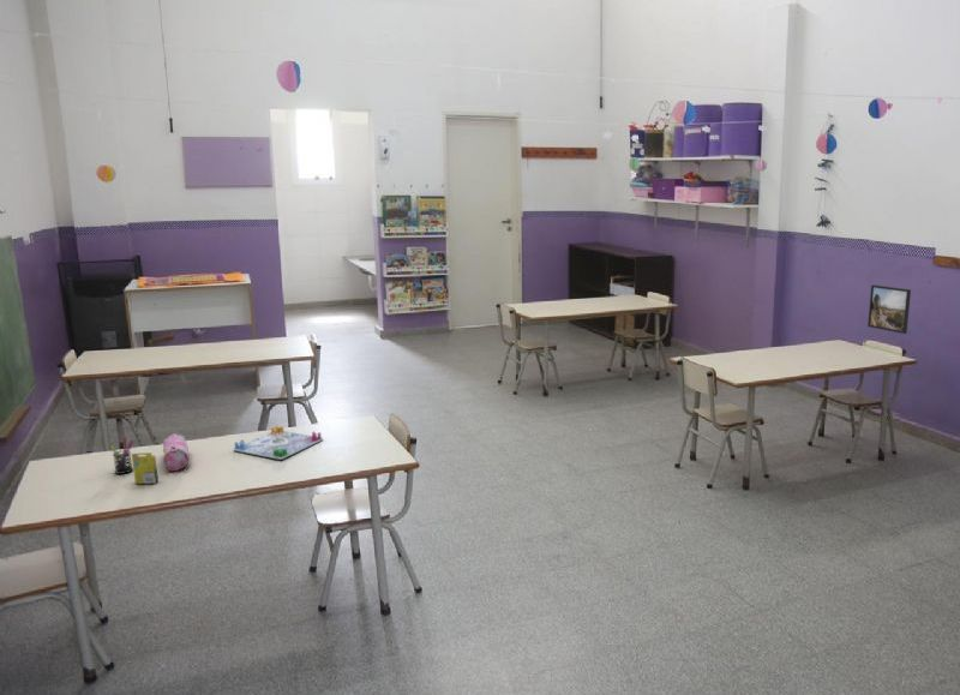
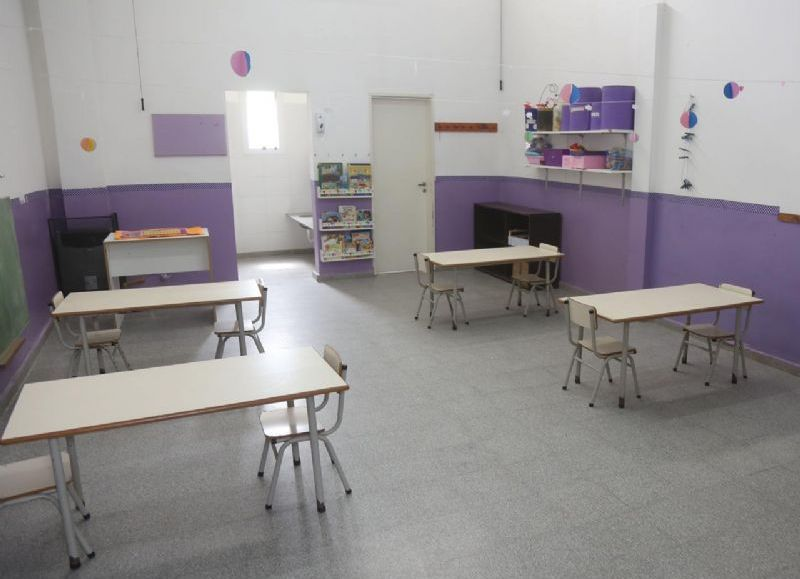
- pencil case (175, 450)
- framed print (888, 308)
- board game (278, 441)
- crayon box (144, 467)
- pen holder (120, 455)
